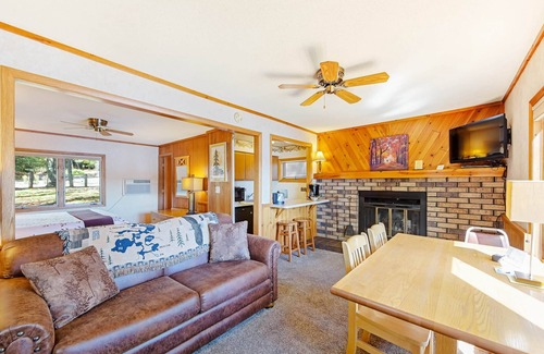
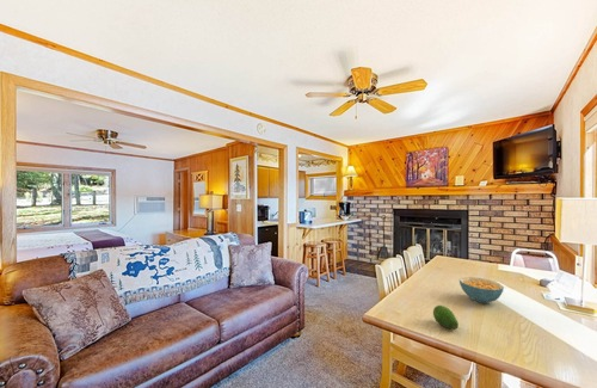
+ cereal bowl (480, 291)
+ fruit (445, 316)
